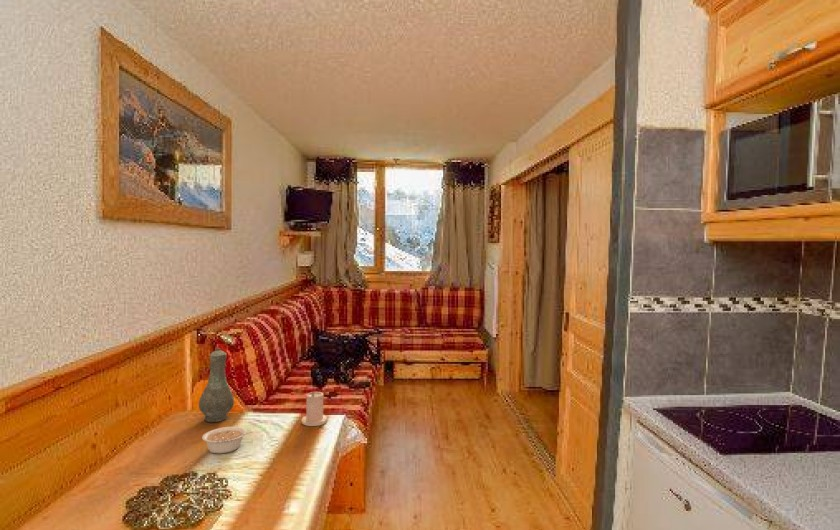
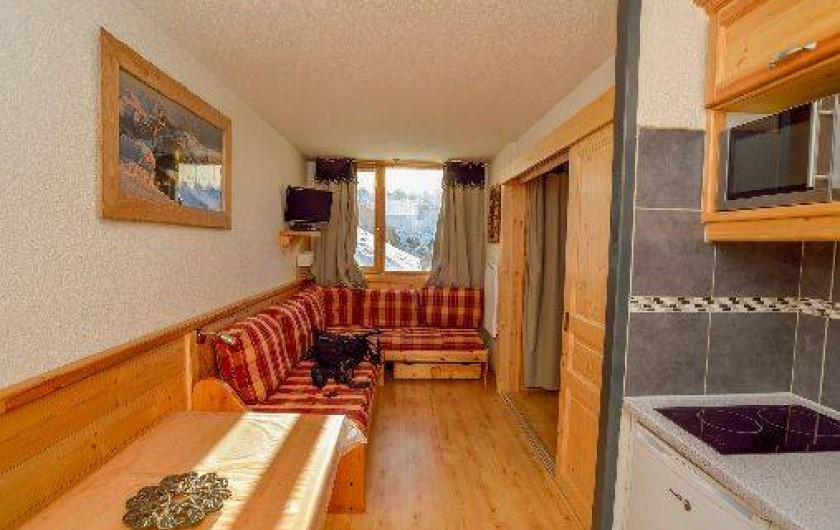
- candle (314, 405)
- vase (216, 383)
- legume (226, 439)
